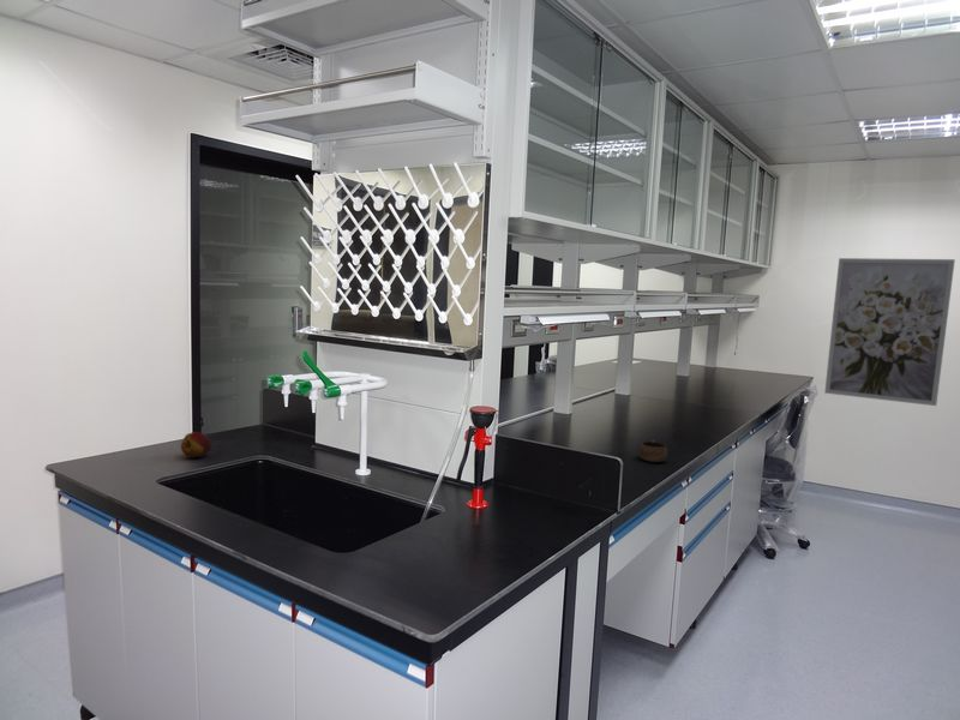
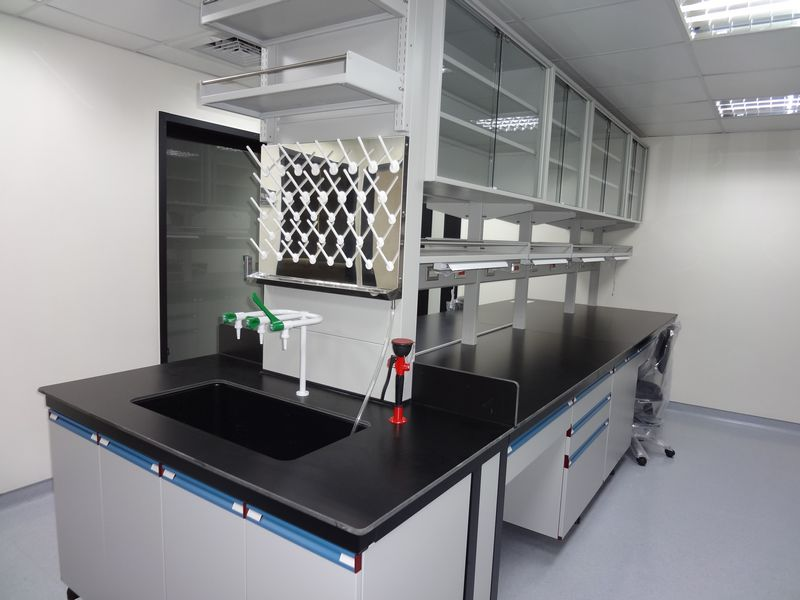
- fruit (196, 444)
- wall art (886, 329)
- cup (654, 450)
